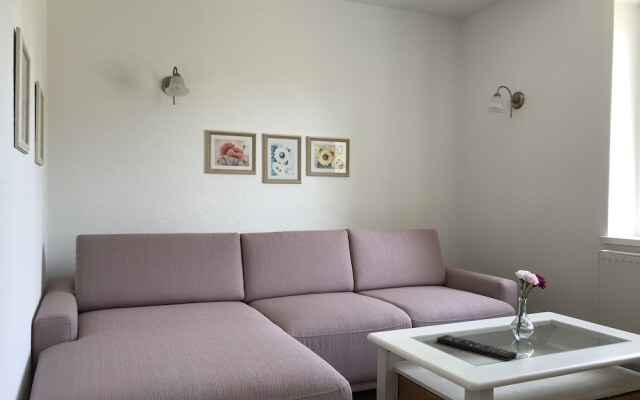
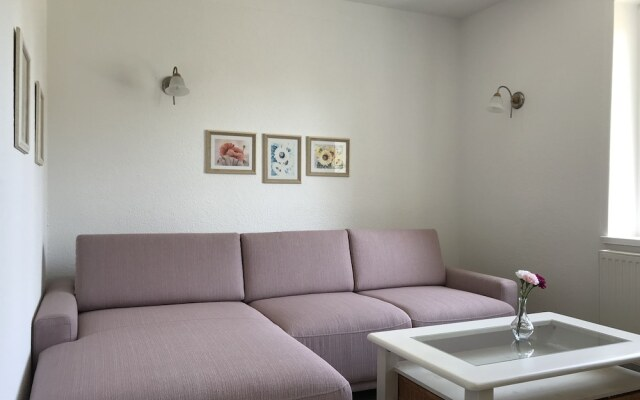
- remote control (474, 346)
